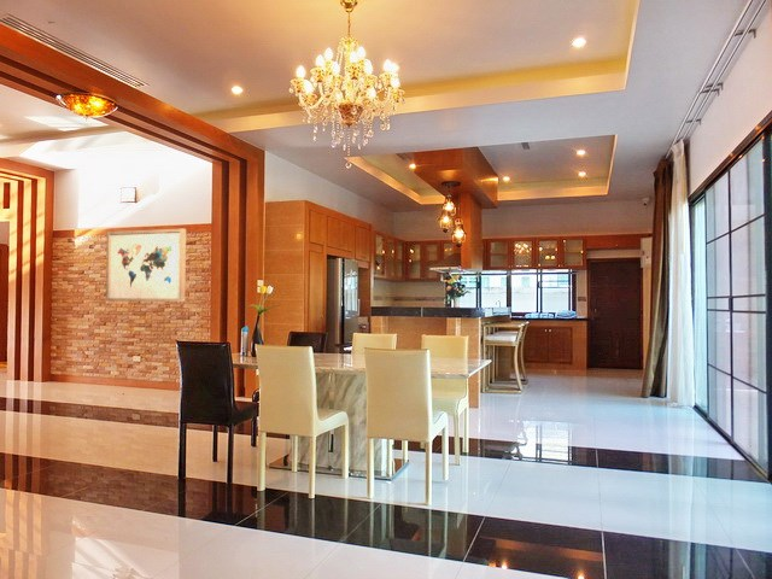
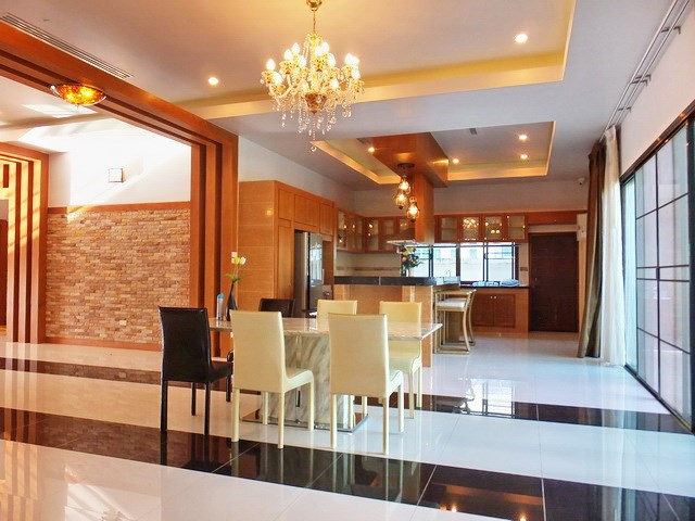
- wall art (145, 265)
